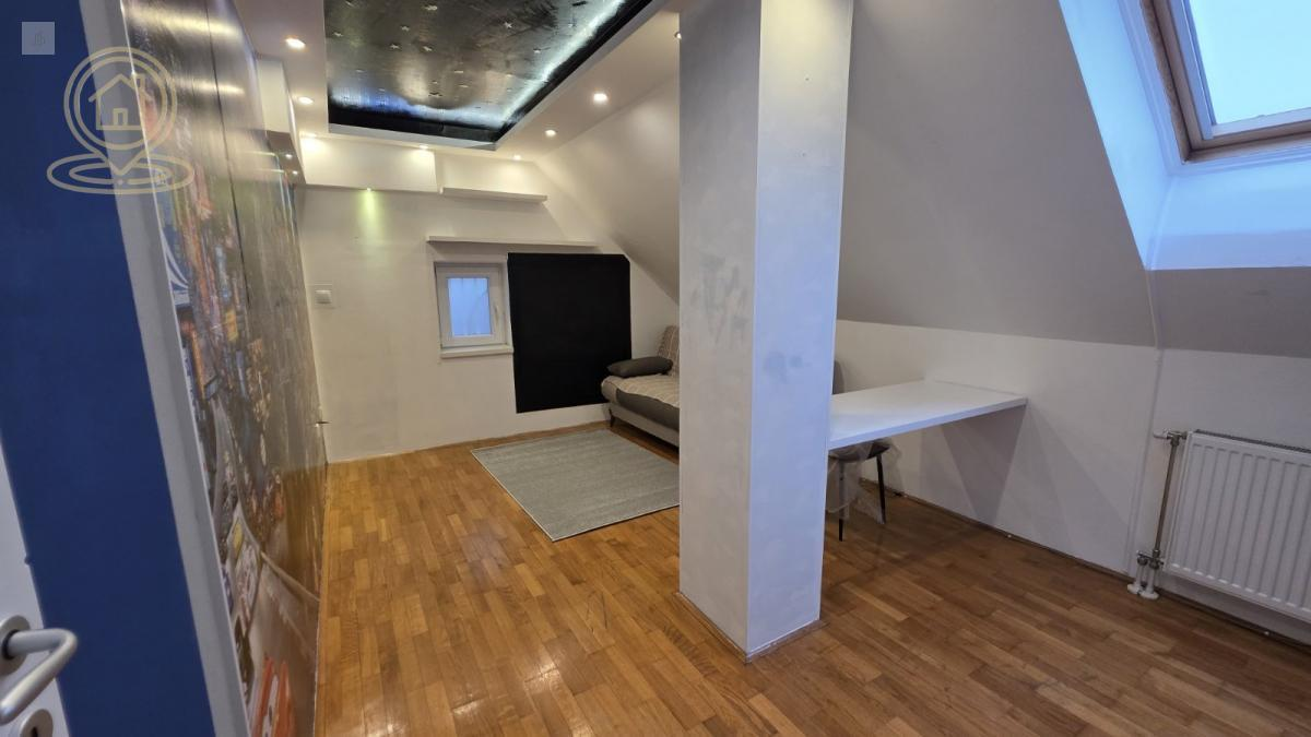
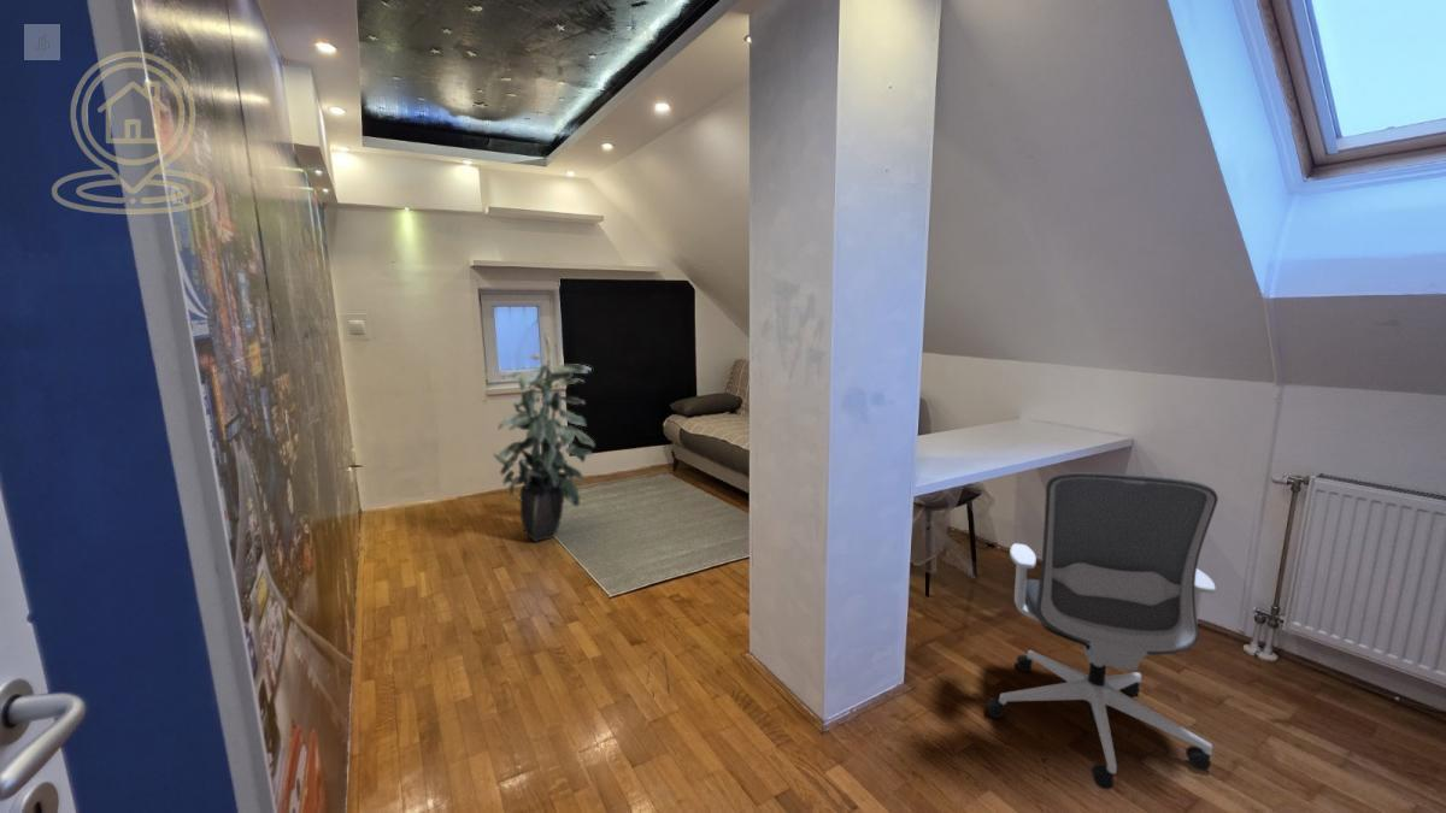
+ office chair (1098, 597)
+ indoor plant (546, 448)
